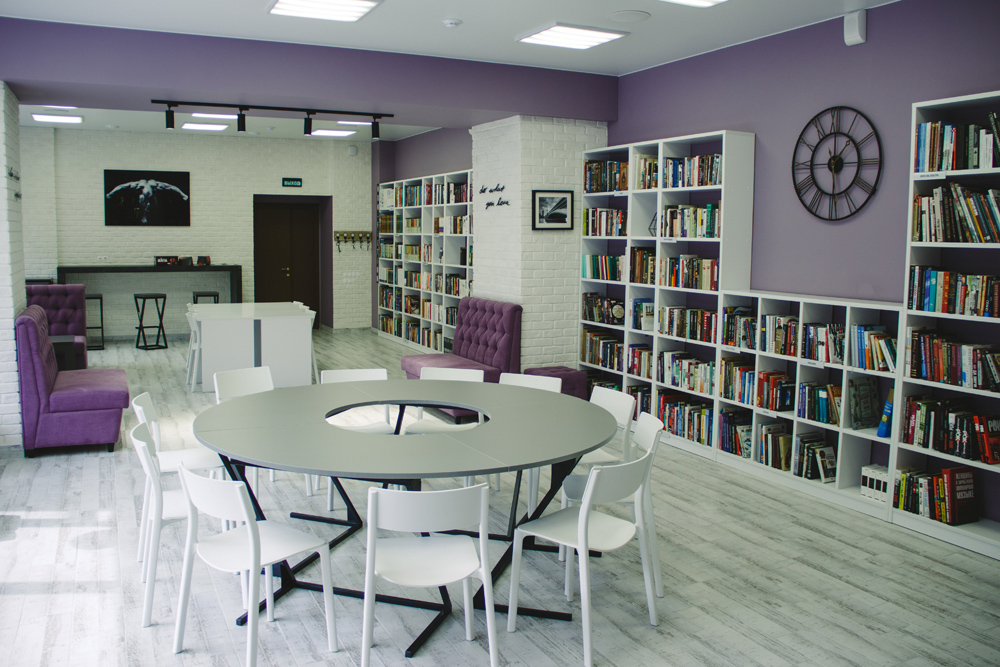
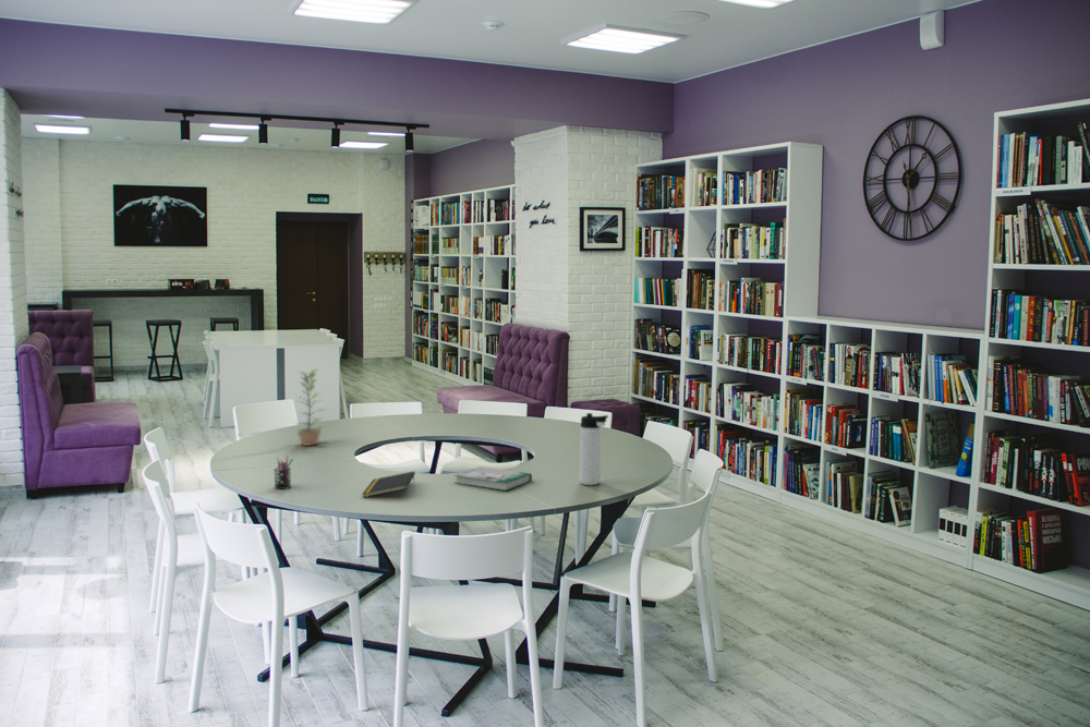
+ thermos bottle (593, 449)
+ notepad (389, 483)
+ plant (311, 405)
+ book (493, 477)
+ pen holder (284, 471)
